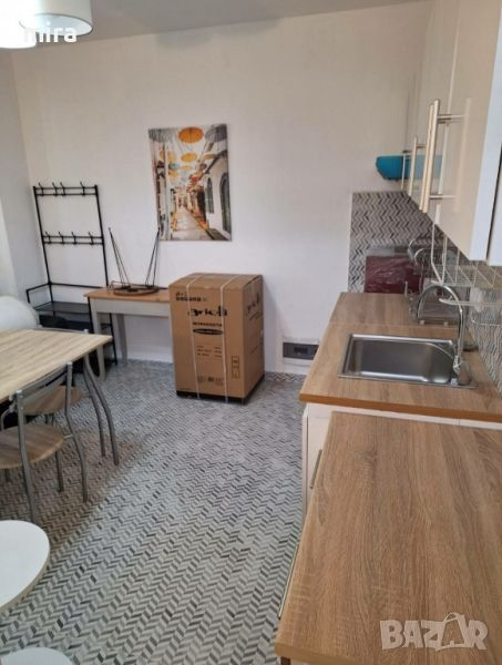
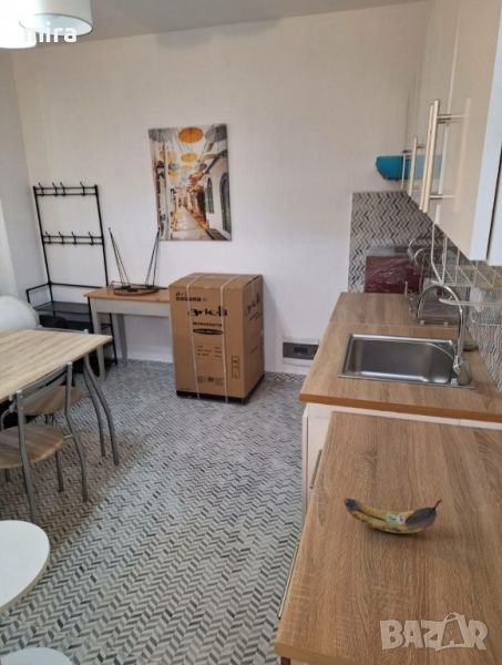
+ banana (389, 511)
